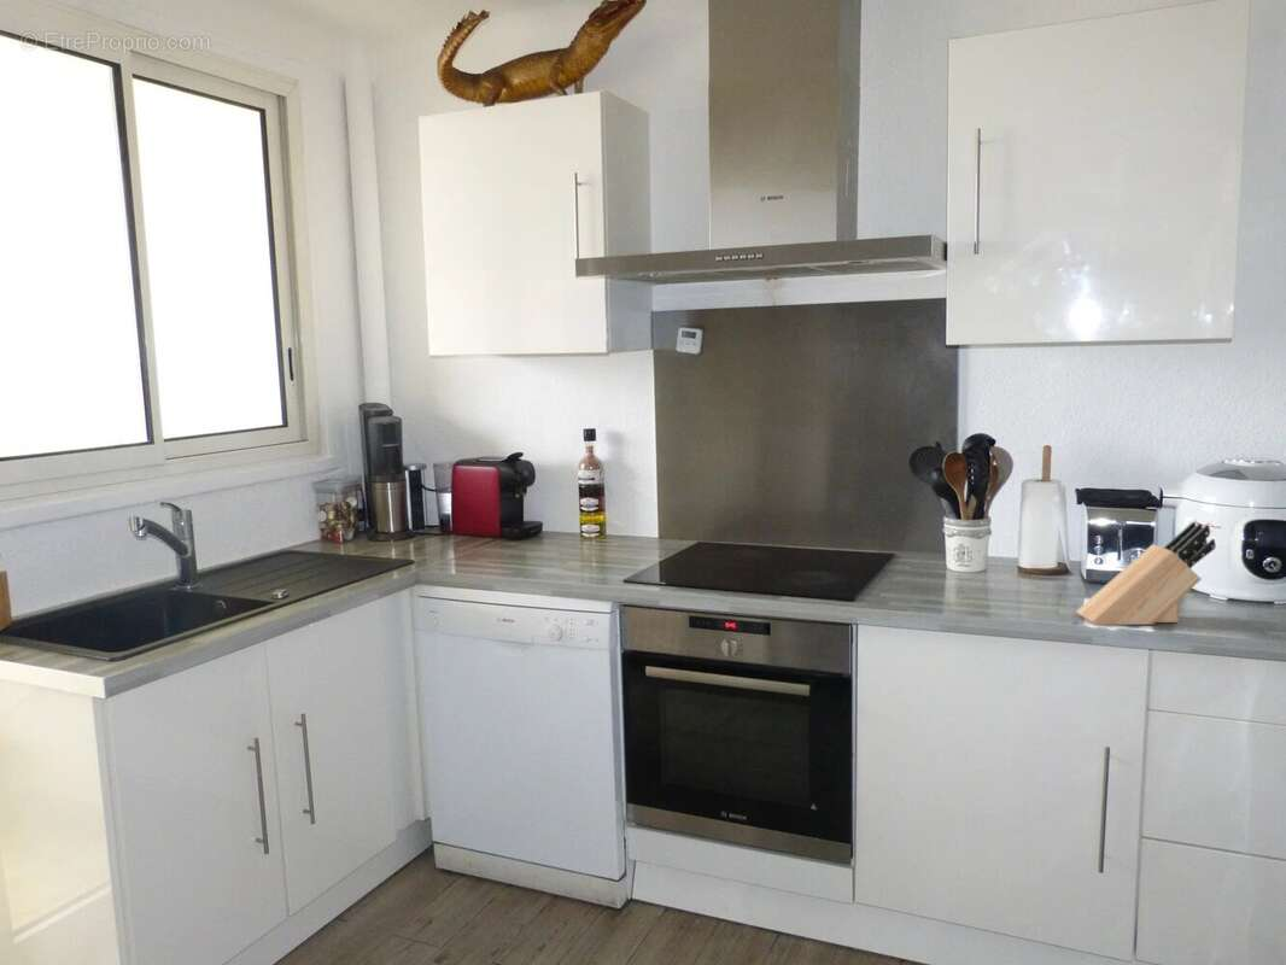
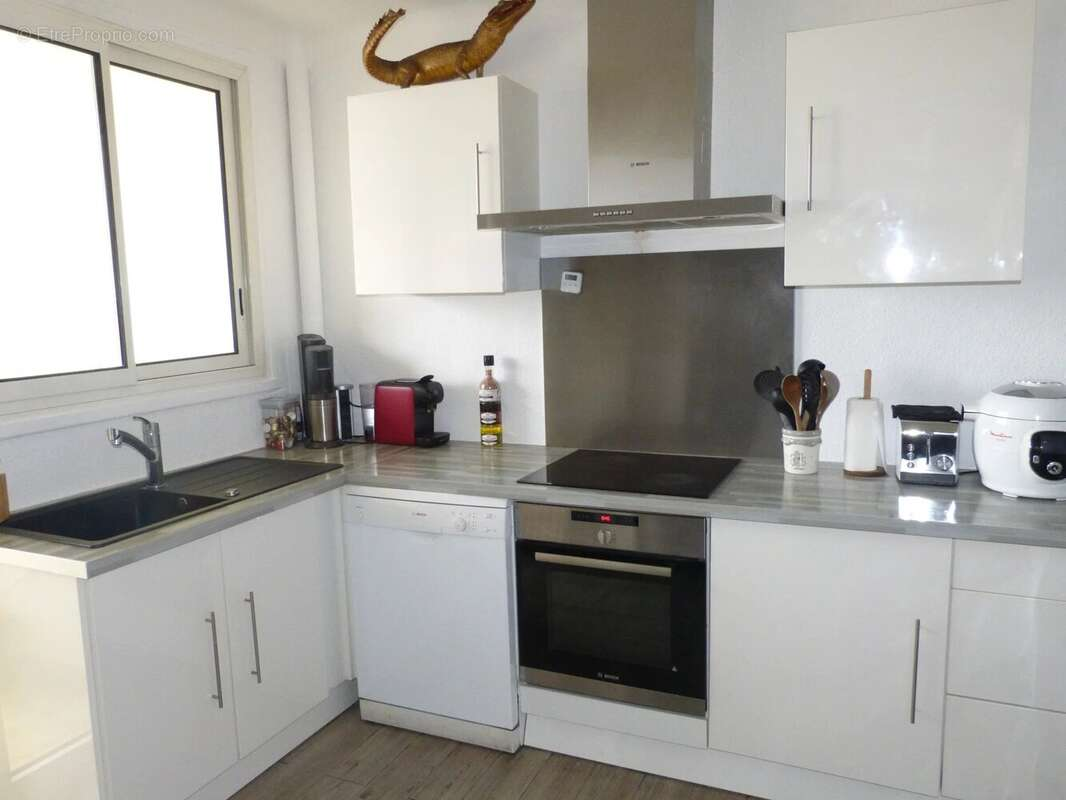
- knife block (1147, 571)
